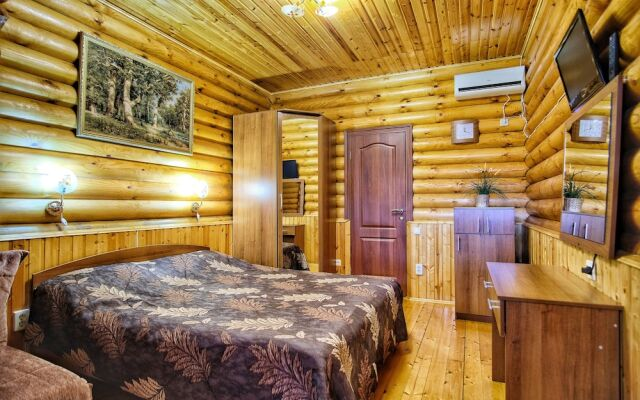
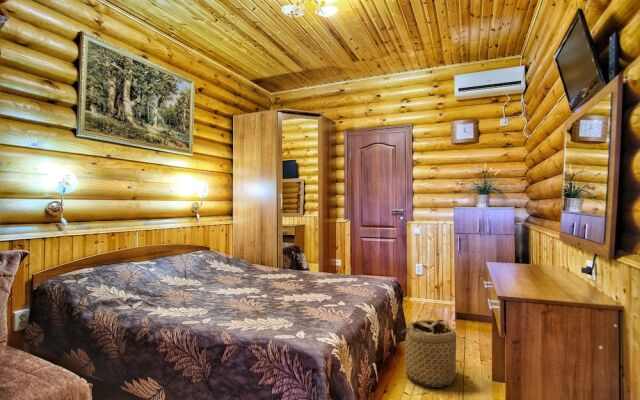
+ basket (427, 348)
